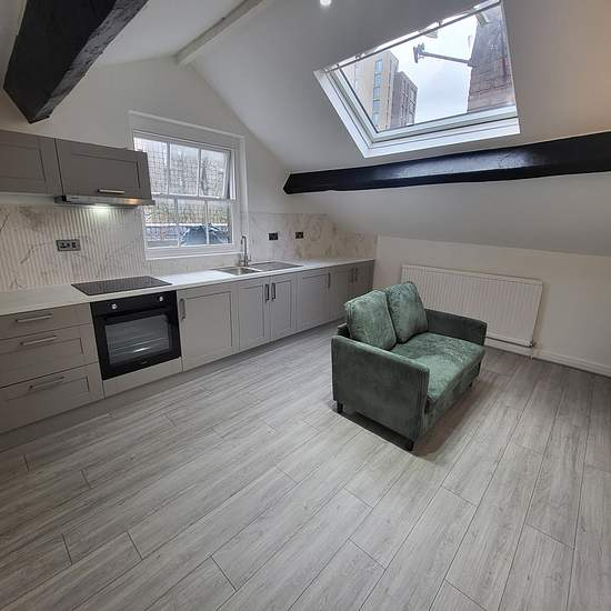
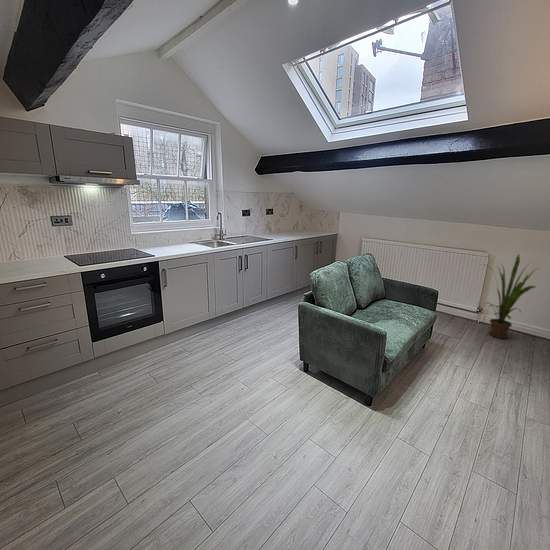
+ house plant (504, 296)
